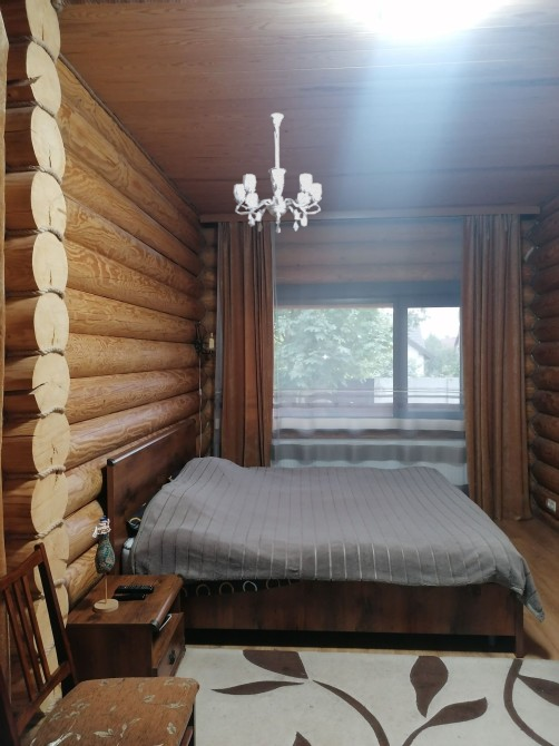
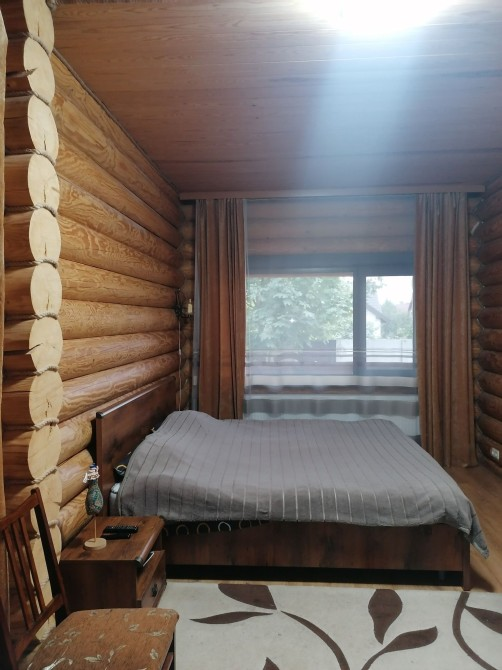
- chandelier (277, 175)
